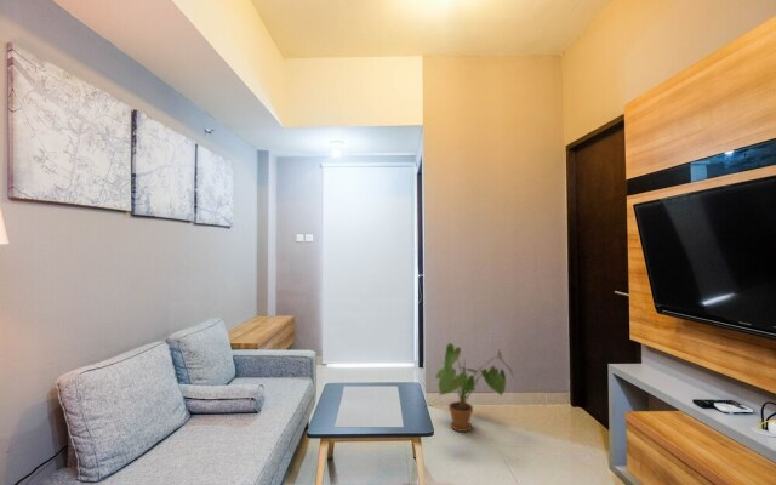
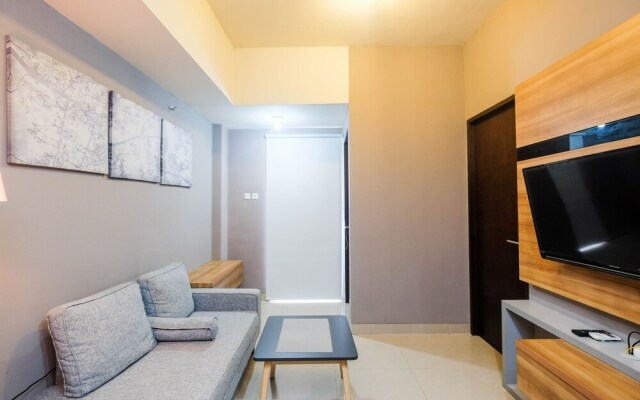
- house plant (469, 389)
